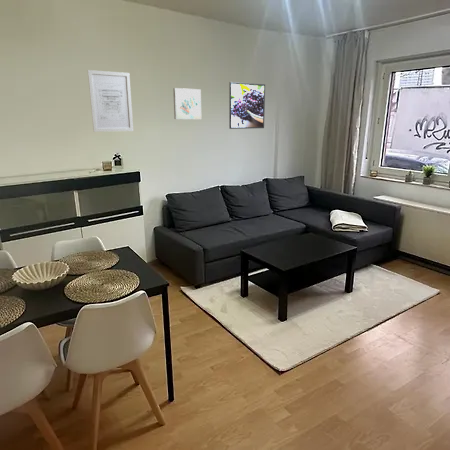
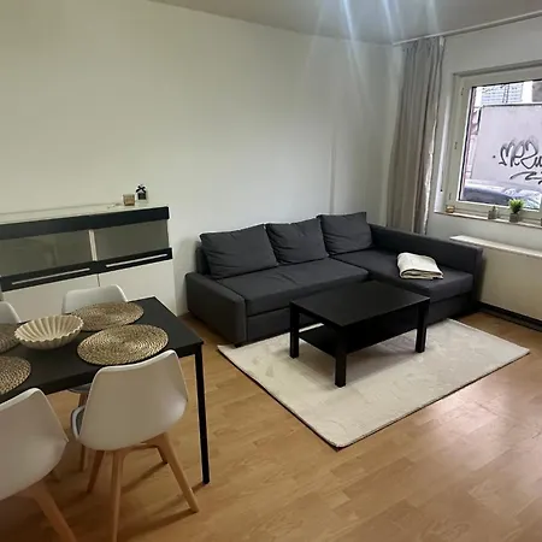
- wall art (187, 104)
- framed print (247, 106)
- wall art (111, 102)
